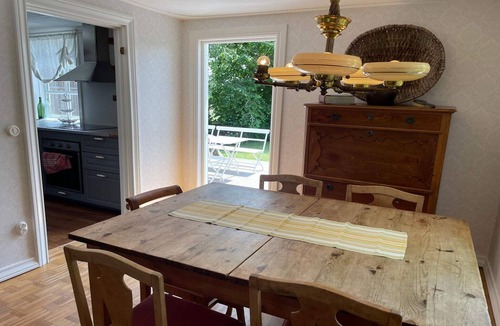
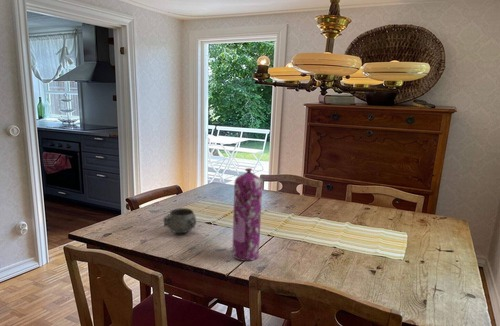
+ decorative bowl (180, 222)
+ gas cylinder (247, 212)
